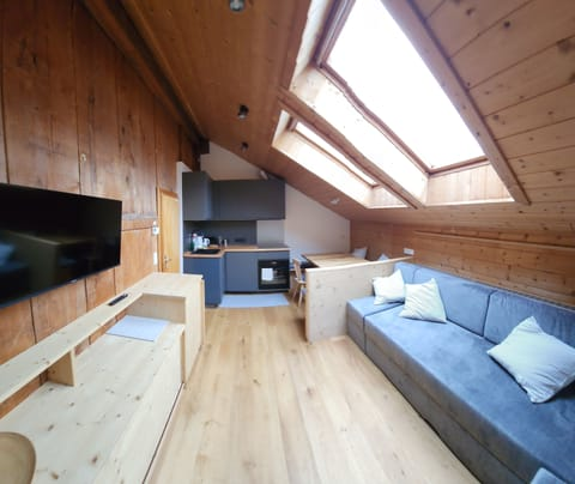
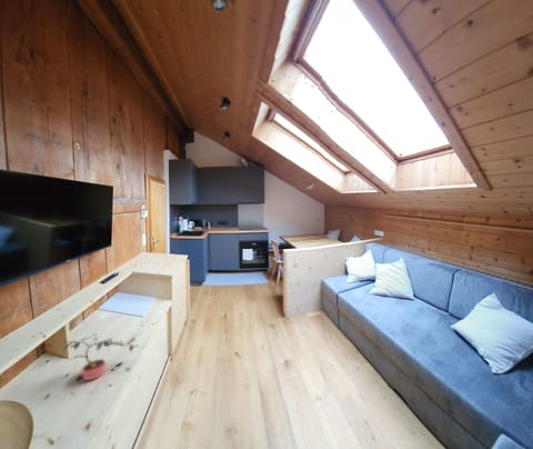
+ potted plant (99, 348)
